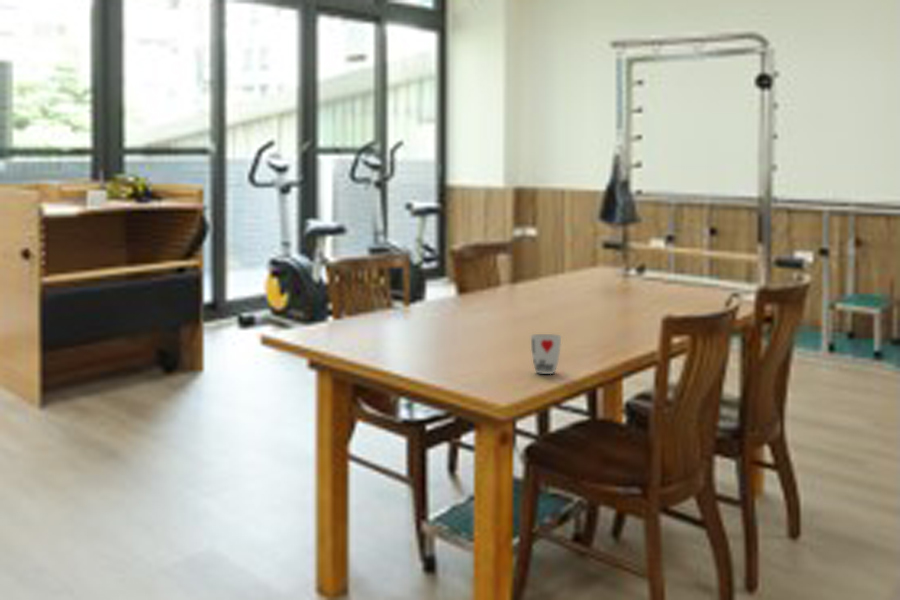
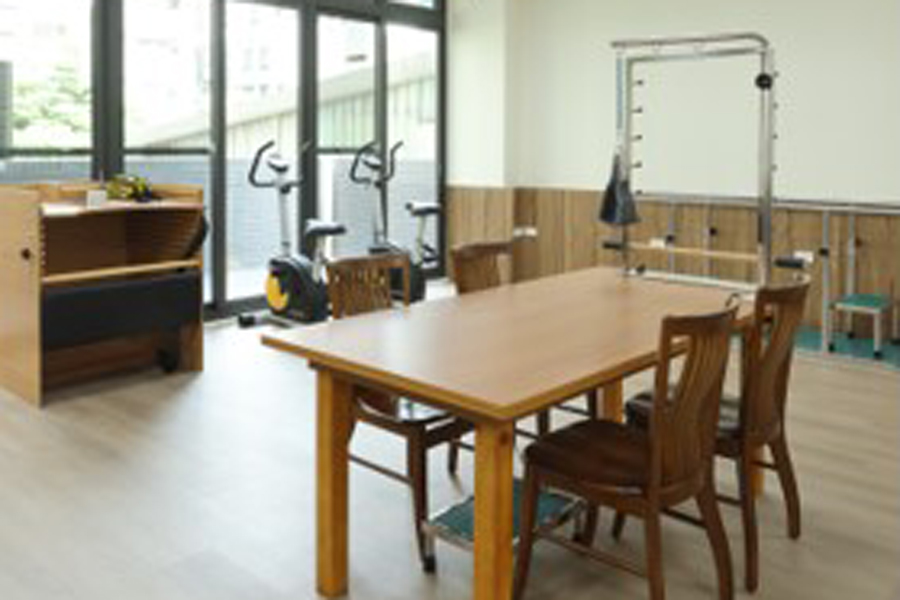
- cup (545, 353)
